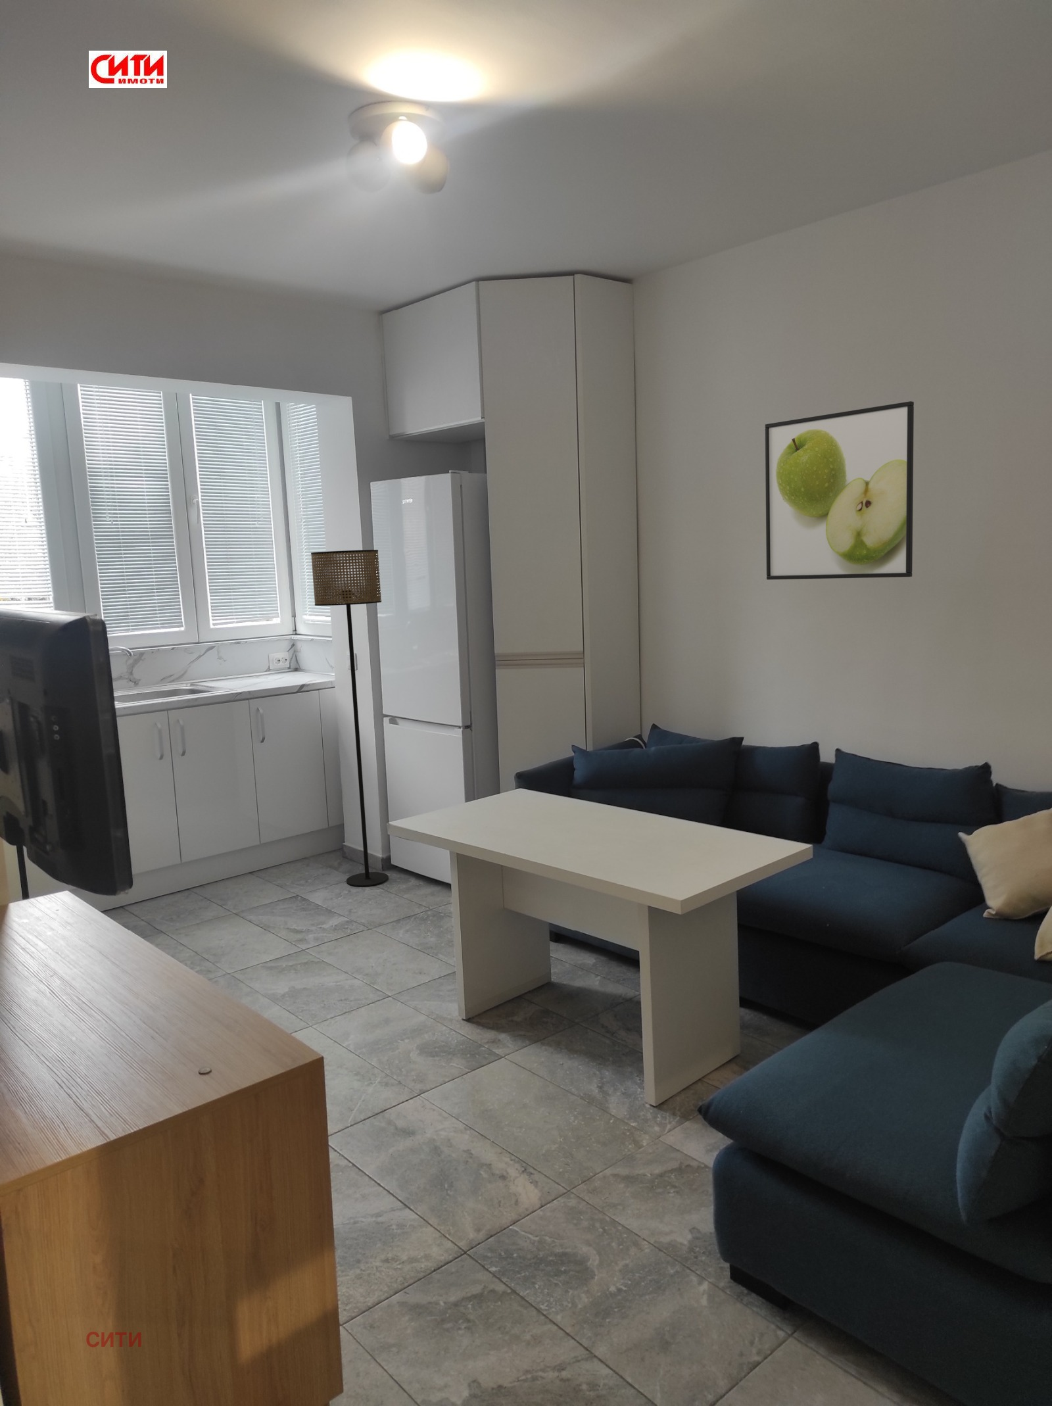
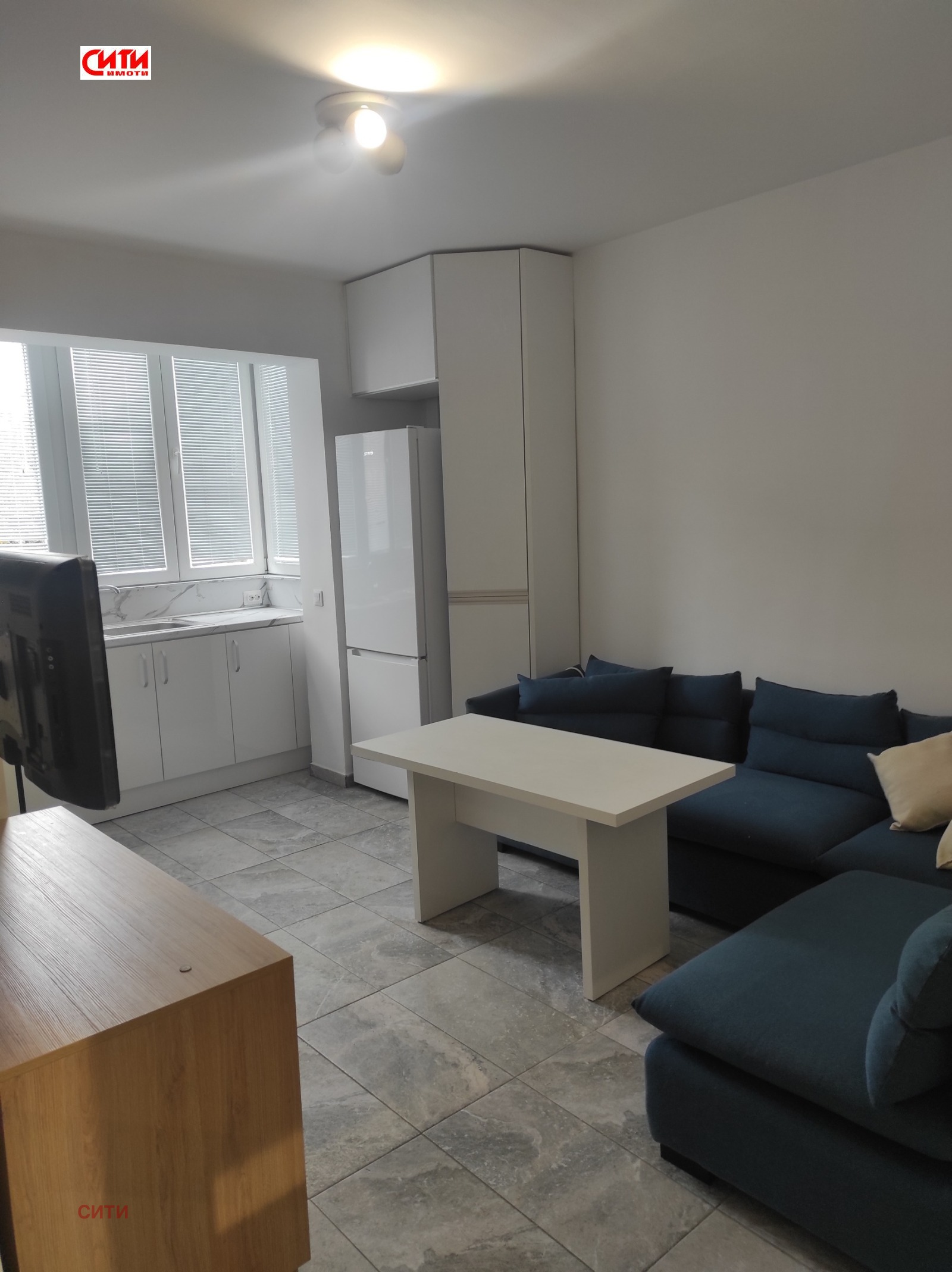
- floor lamp (356, 718)
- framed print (835, 496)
